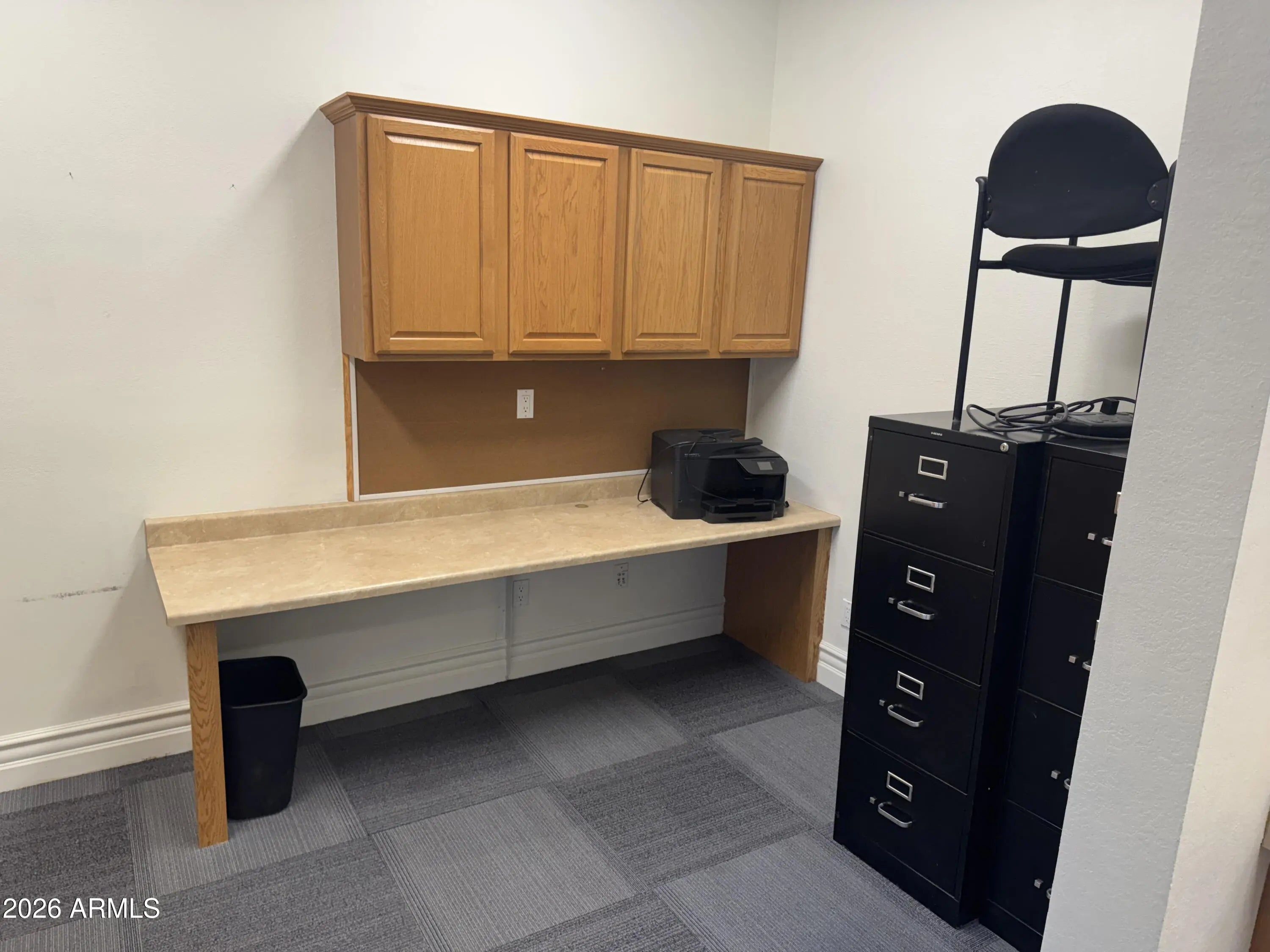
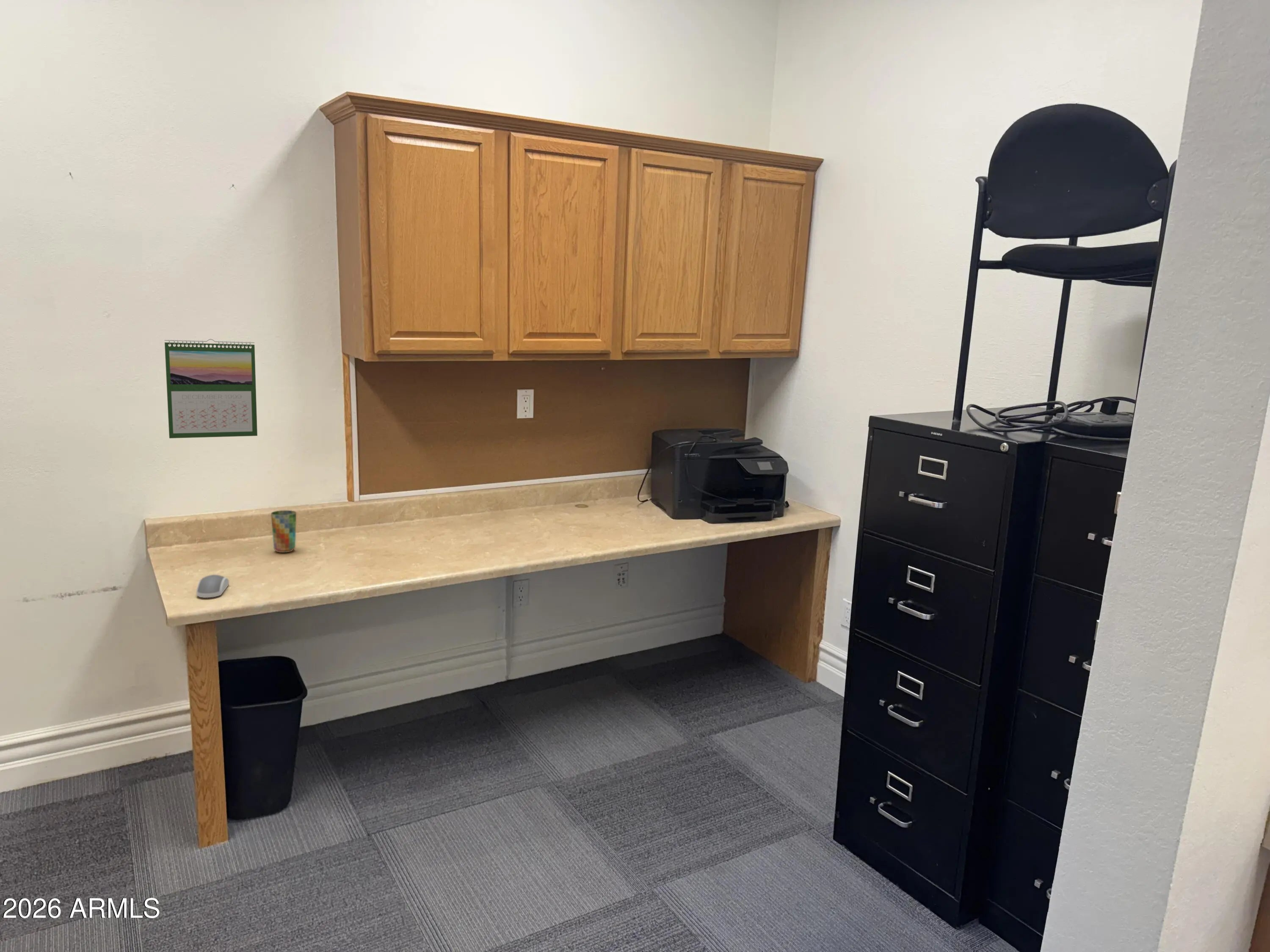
+ calendar (212, 388)
+ computer mouse (212, 583)
+ cup (284, 531)
